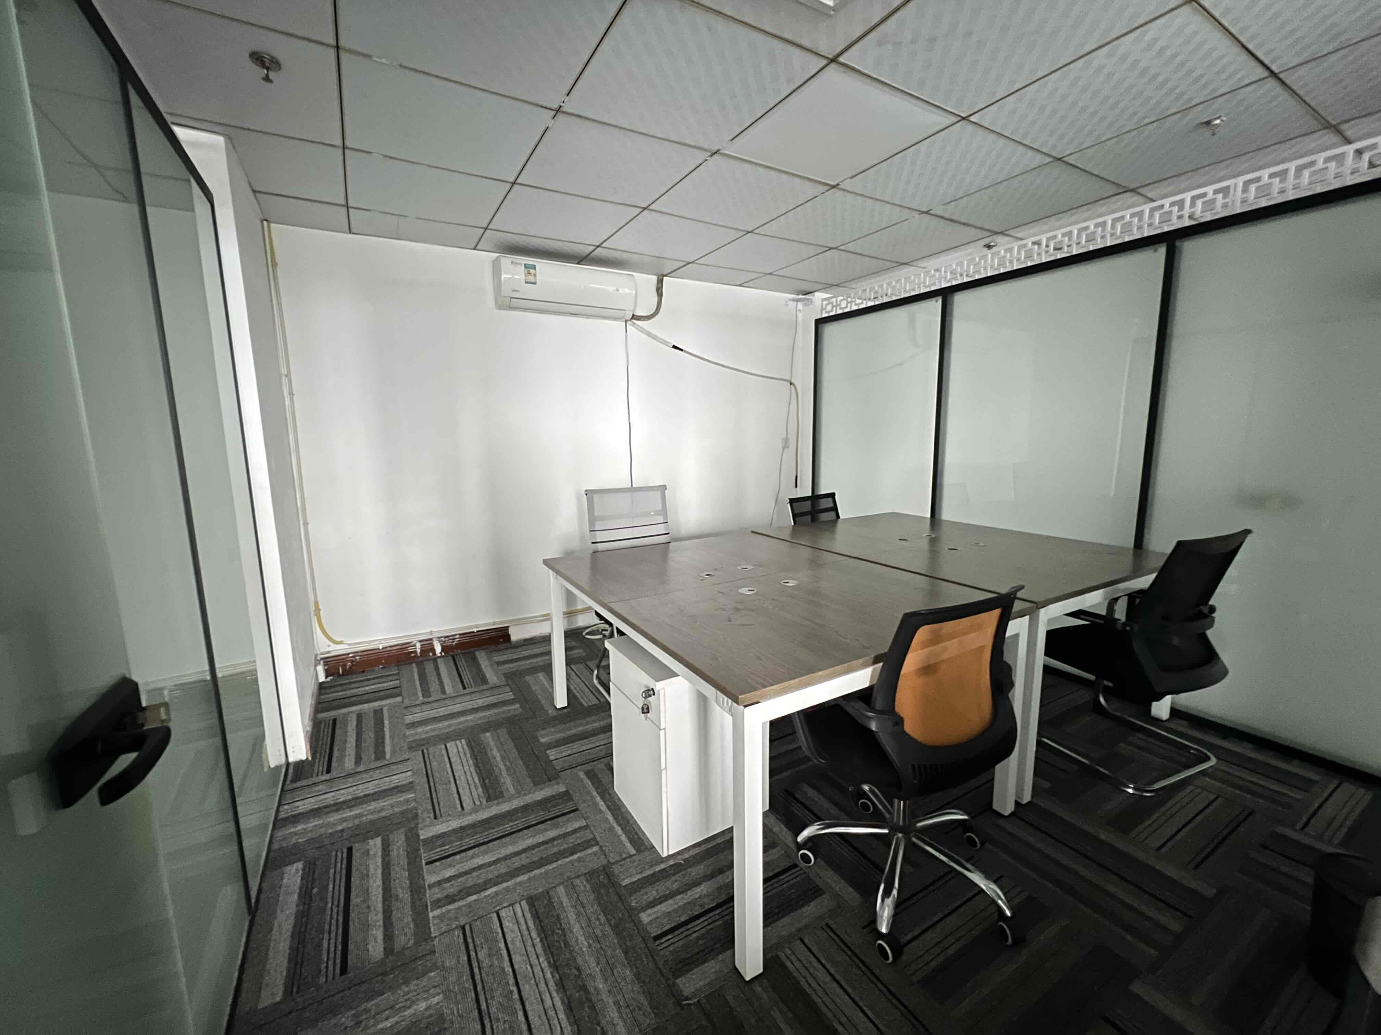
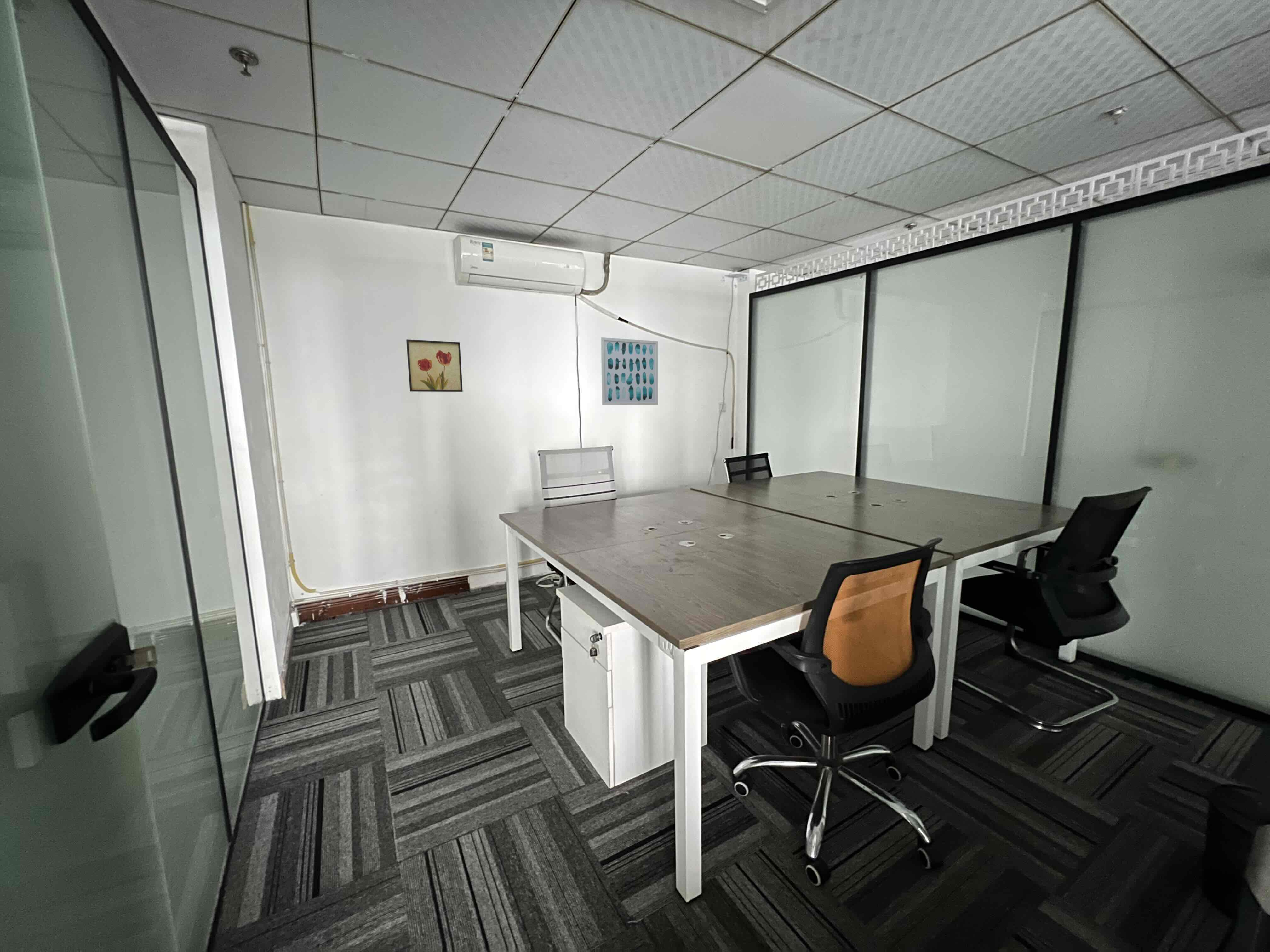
+ wall art (435, 366)
+ wall art (631, 372)
